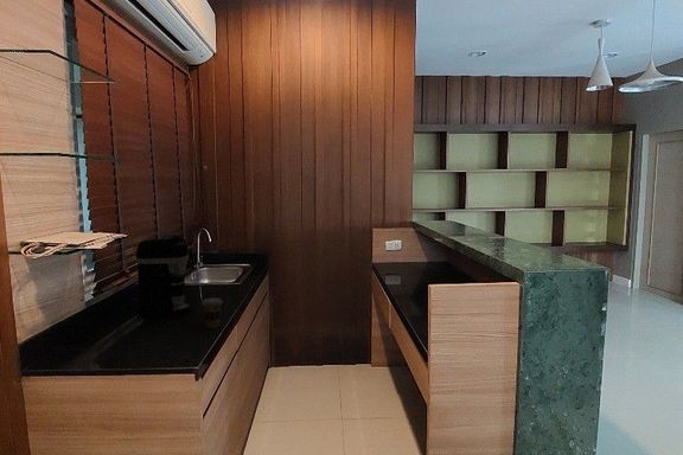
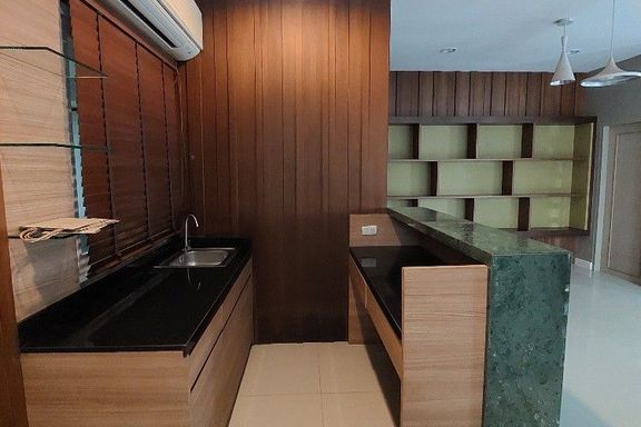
- coffee cup (212, 313)
- coffee maker (162, 274)
